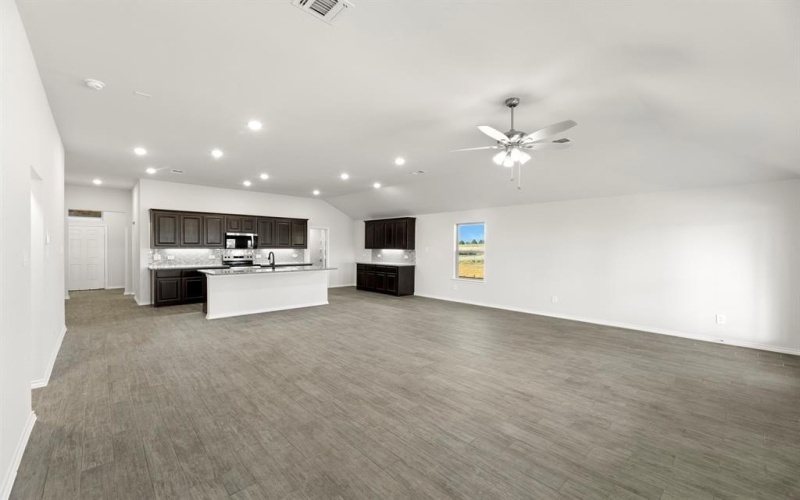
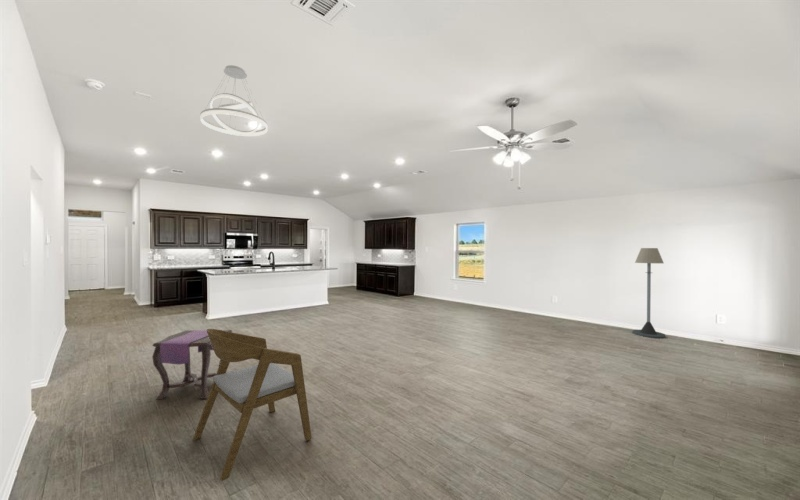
+ side table (189, 361)
+ pendant light (235, 99)
+ floor lamp (648, 291)
+ armchair (252, 382)
